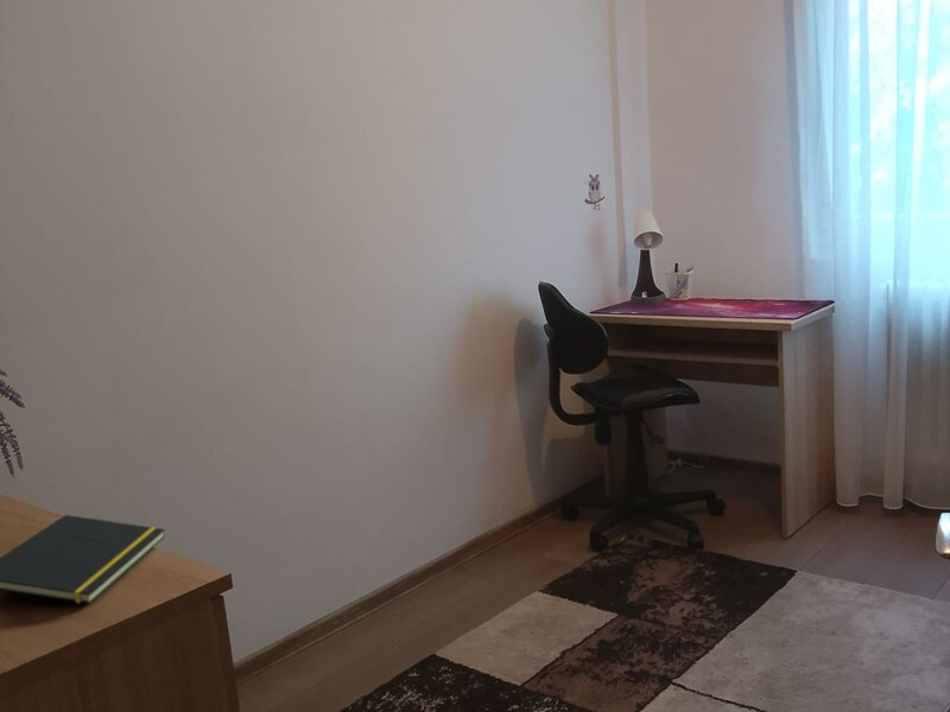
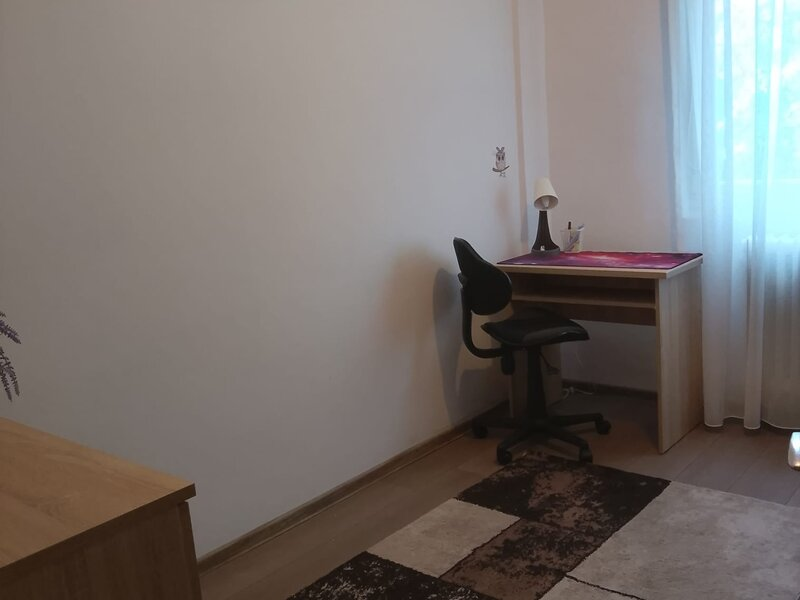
- notepad (76, 554)
